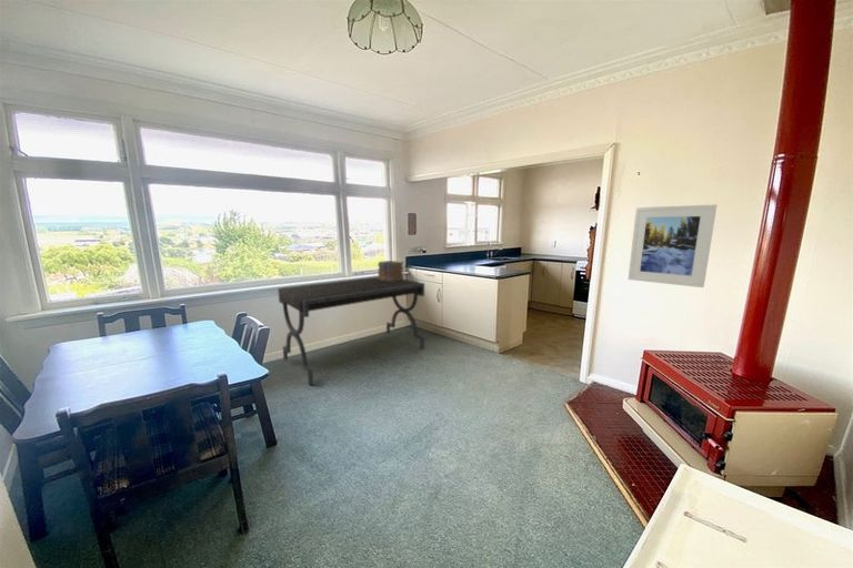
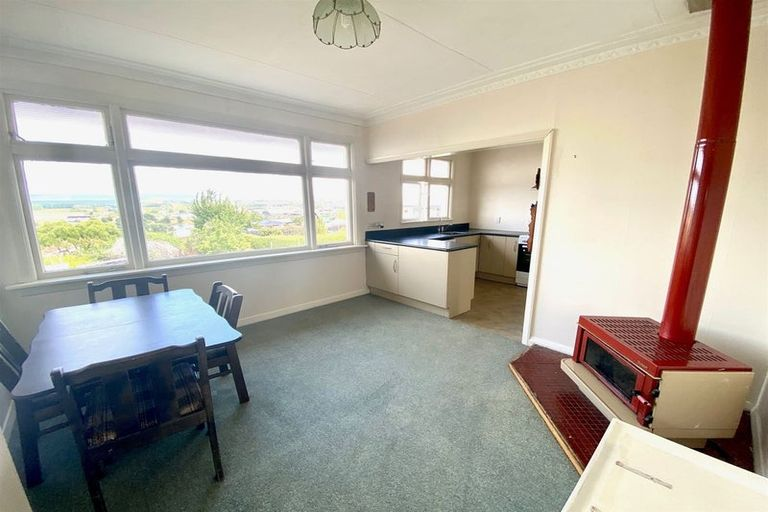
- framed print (668, 245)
- book stack (391, 271)
- desk (354, 303)
